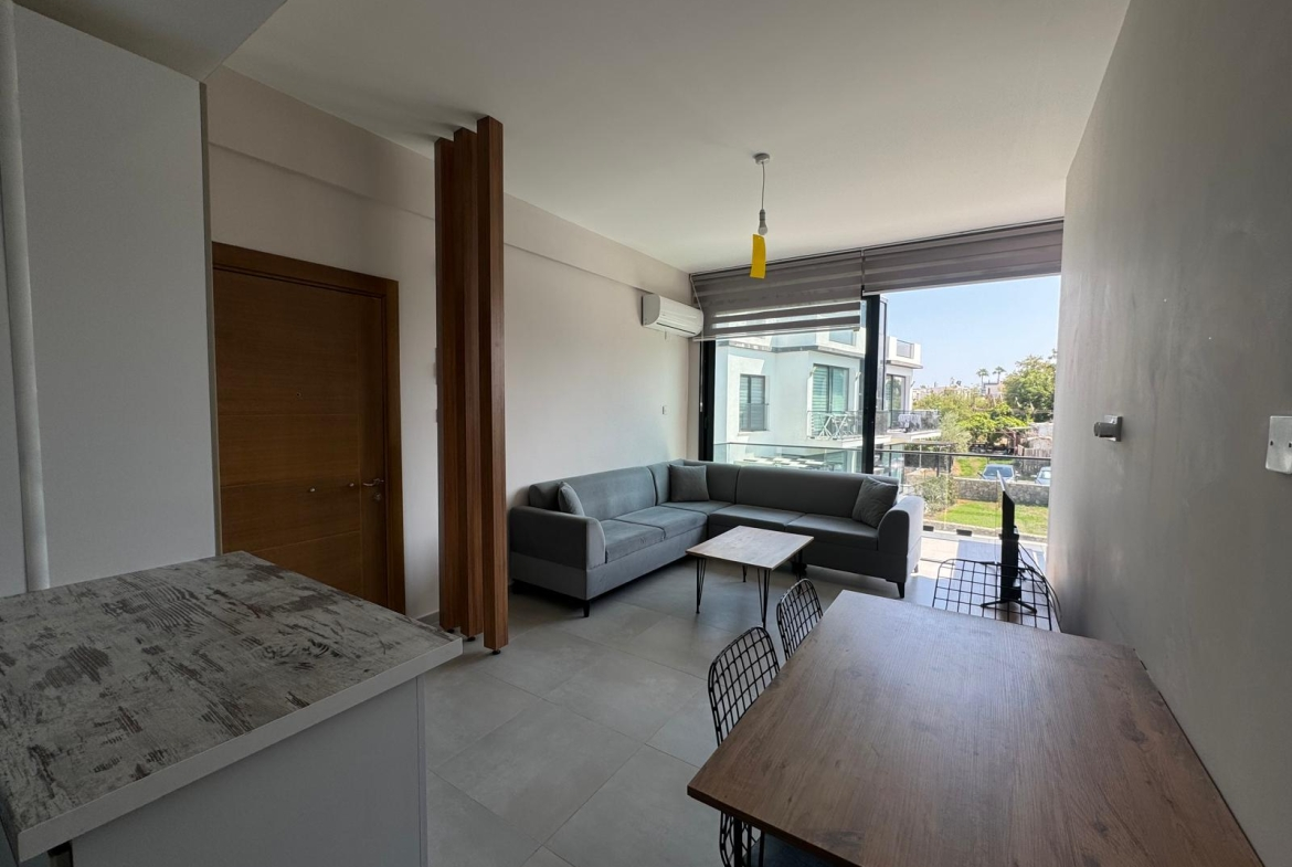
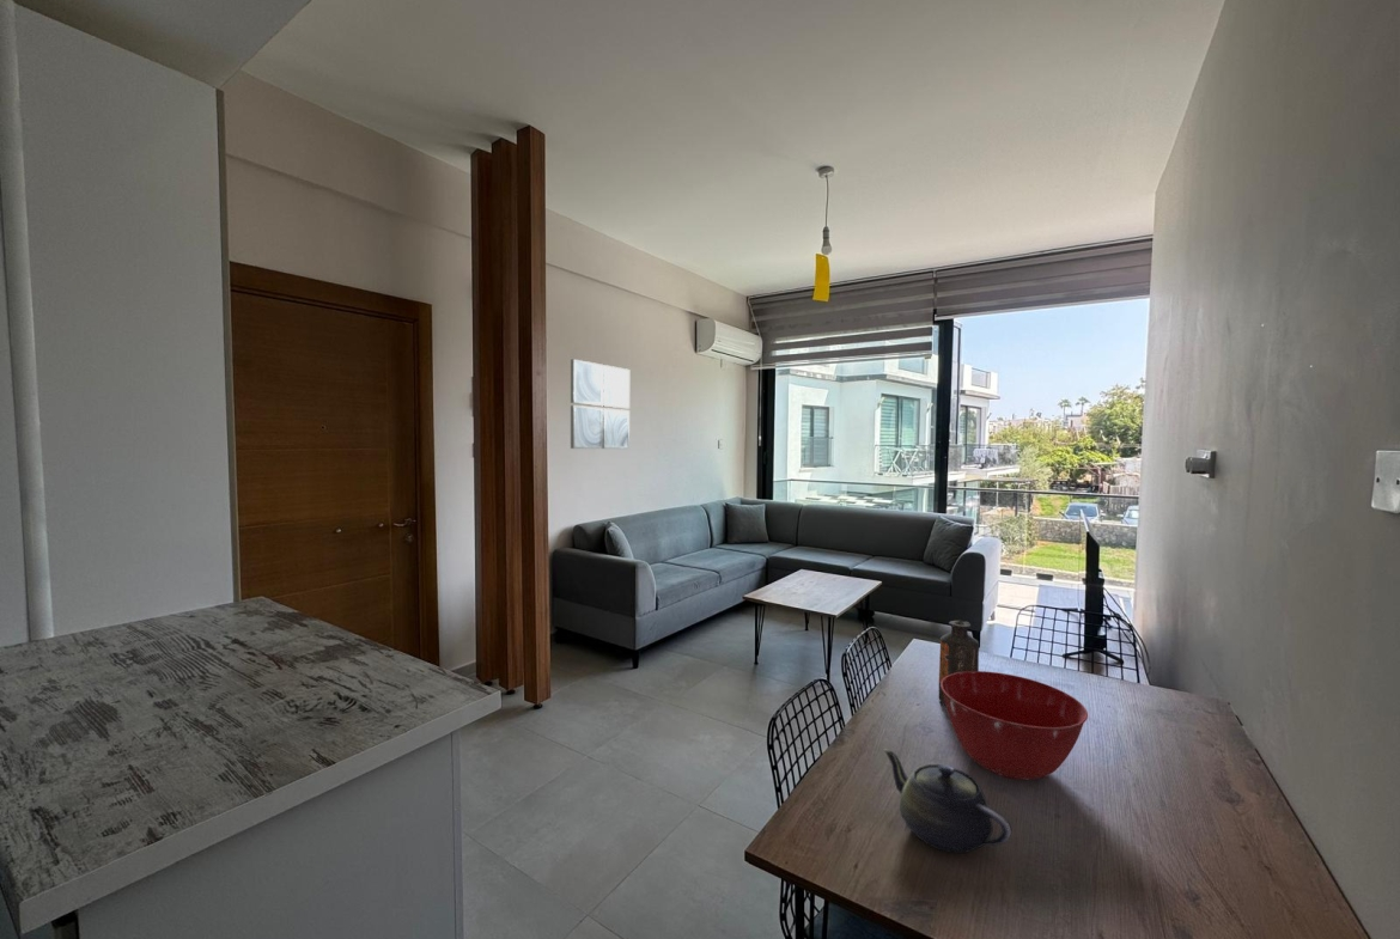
+ bottle (958, 663)
+ mixing bowl (1009, 728)
+ teapot (941, 798)
+ wall art (602, 408)
